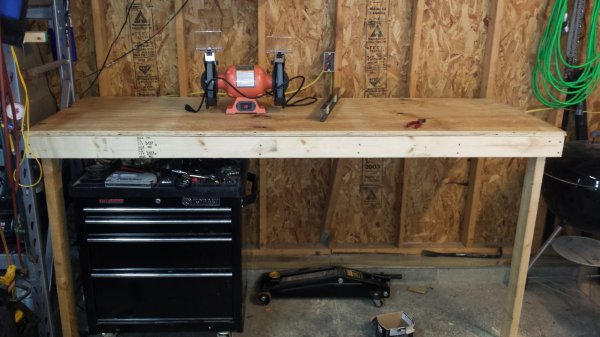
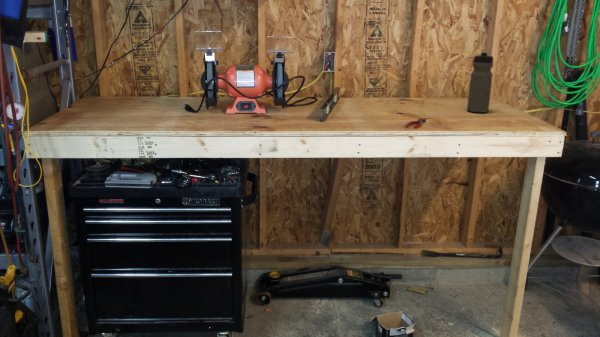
+ water bottle (480, 81)
